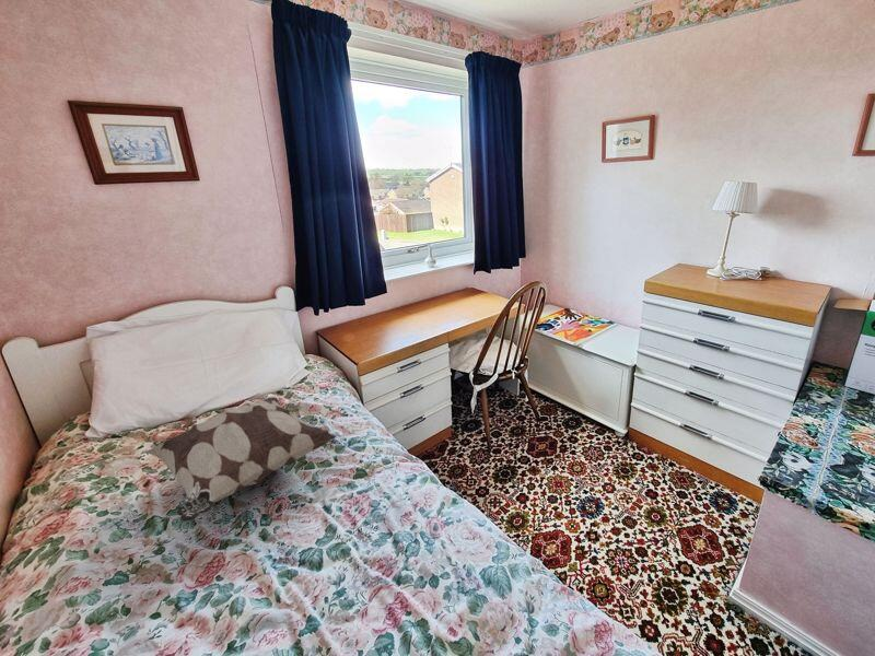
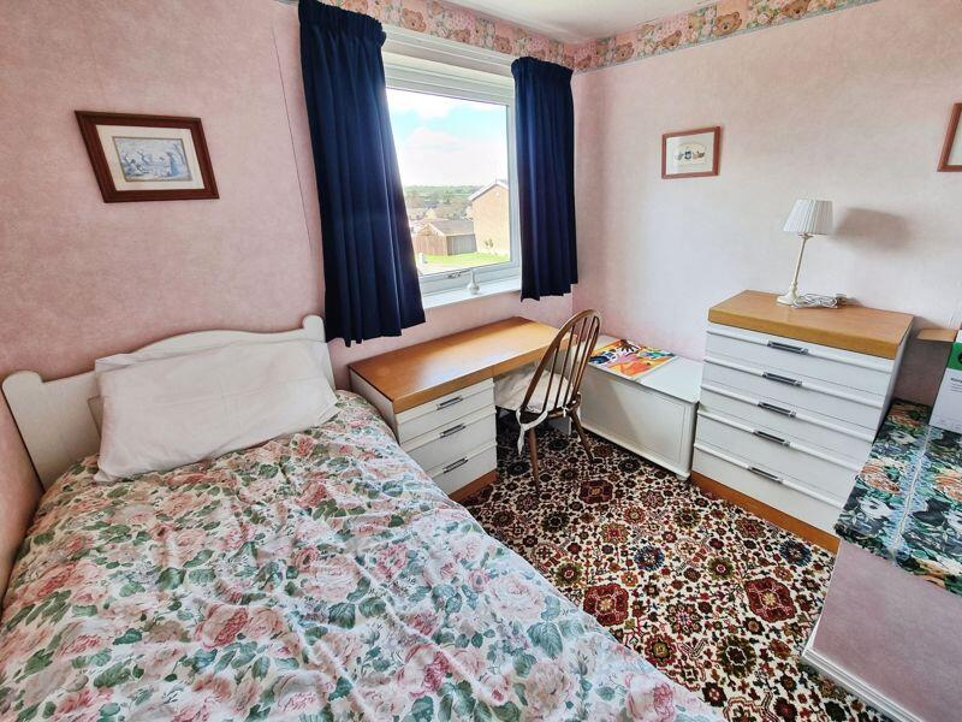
- decorative pillow (241, 445)
